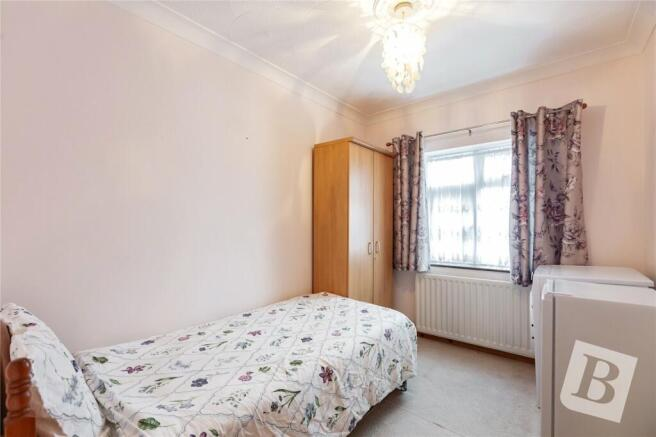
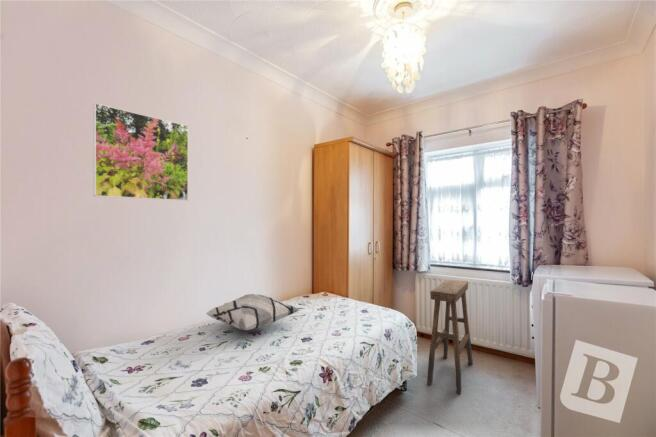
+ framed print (145, 157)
+ stool (453, 329)
+ decorative pillow (253, 311)
